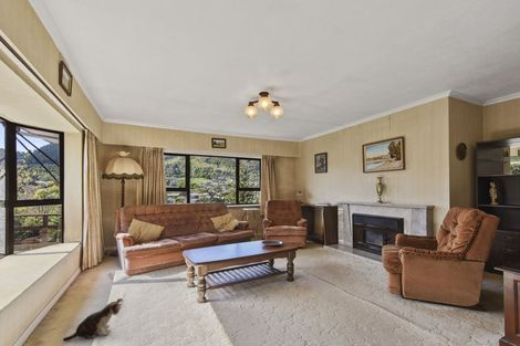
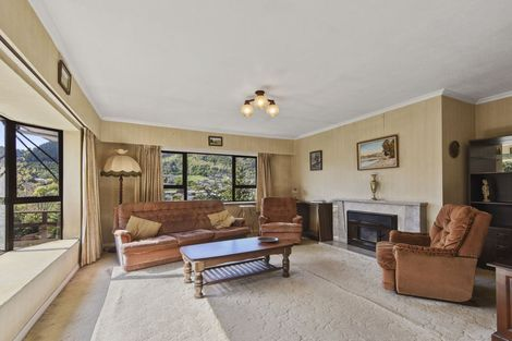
- plush toy (94, 319)
